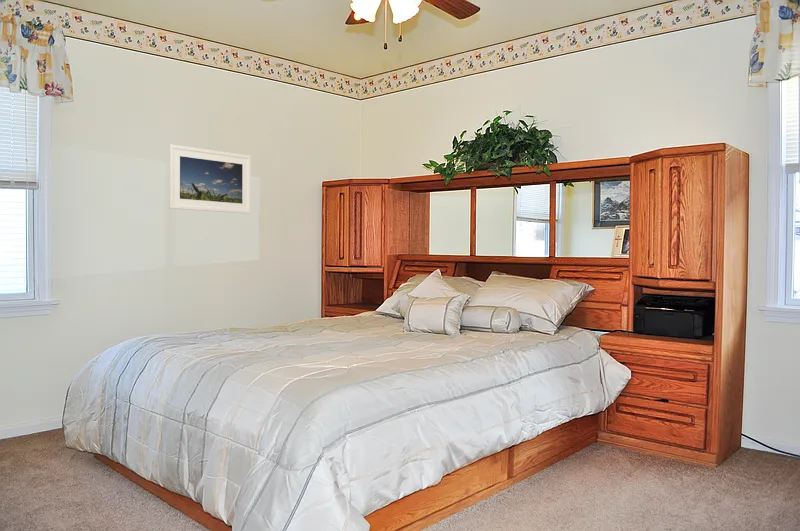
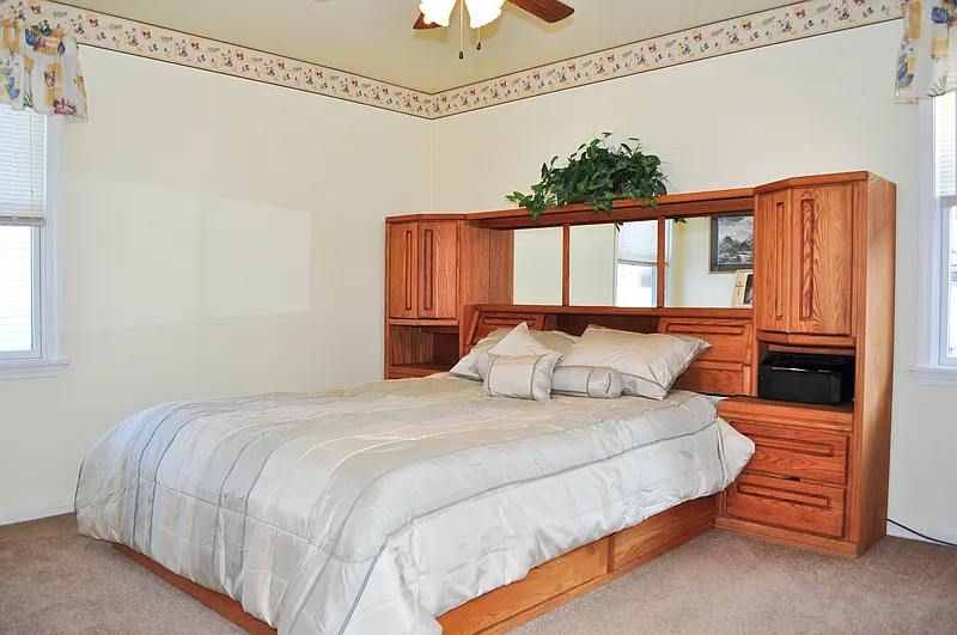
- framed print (211, 180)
